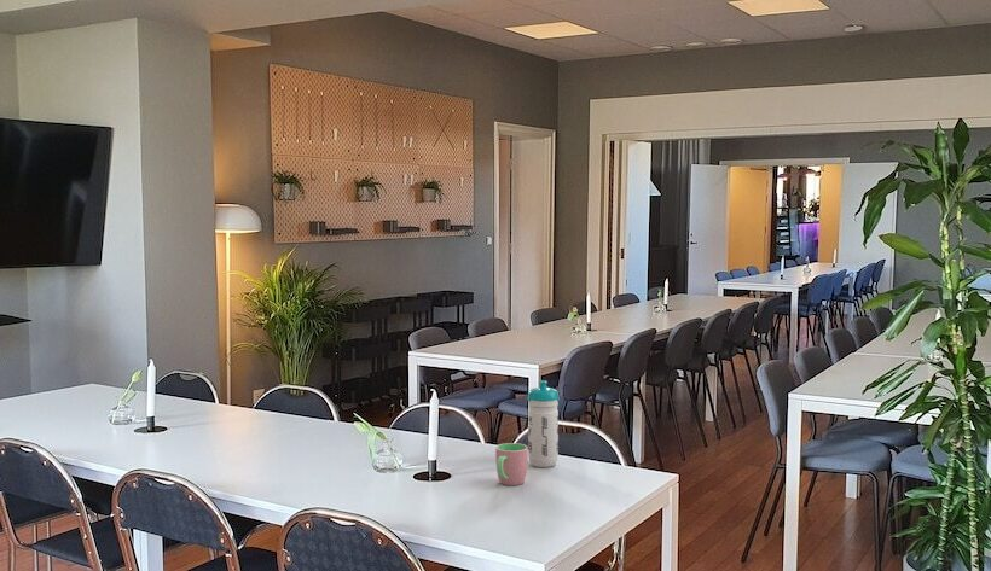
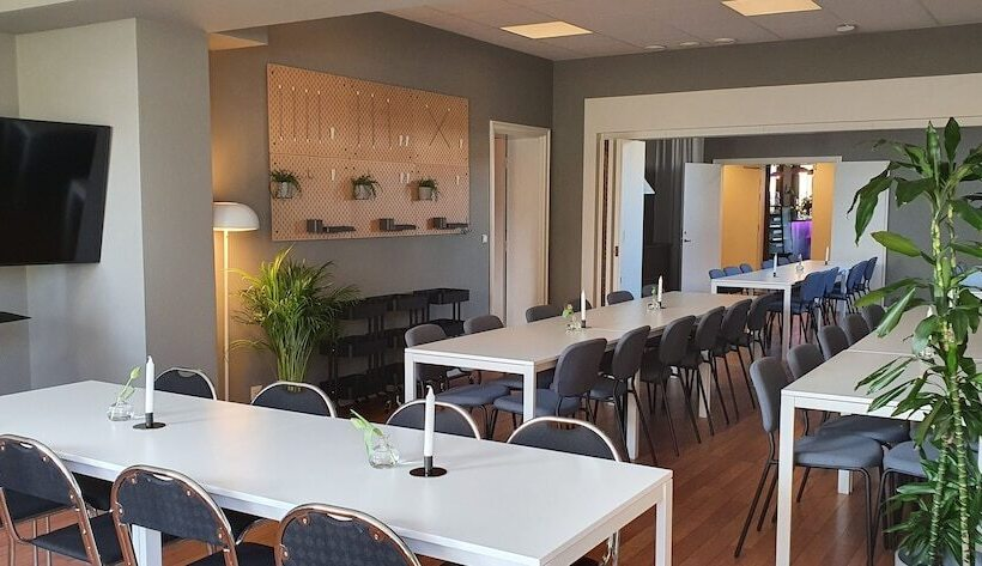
- water bottle (543, 423)
- cup (509, 465)
